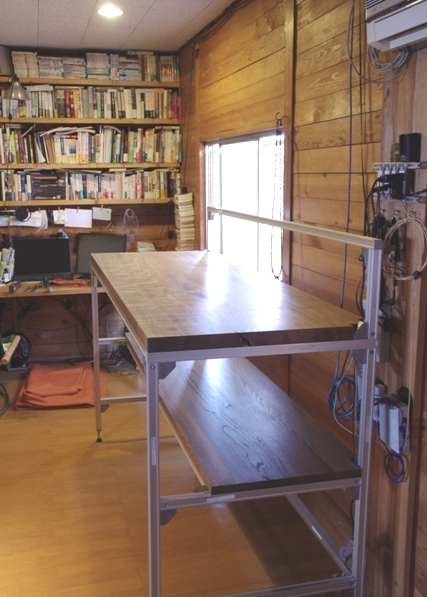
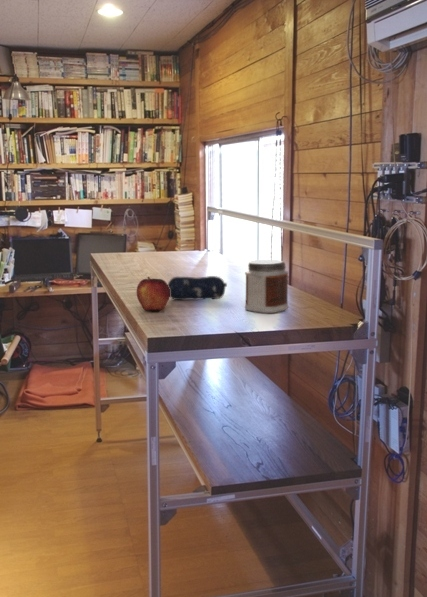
+ jar (266, 285)
+ fruit (153, 293)
+ pencil case (196, 288)
